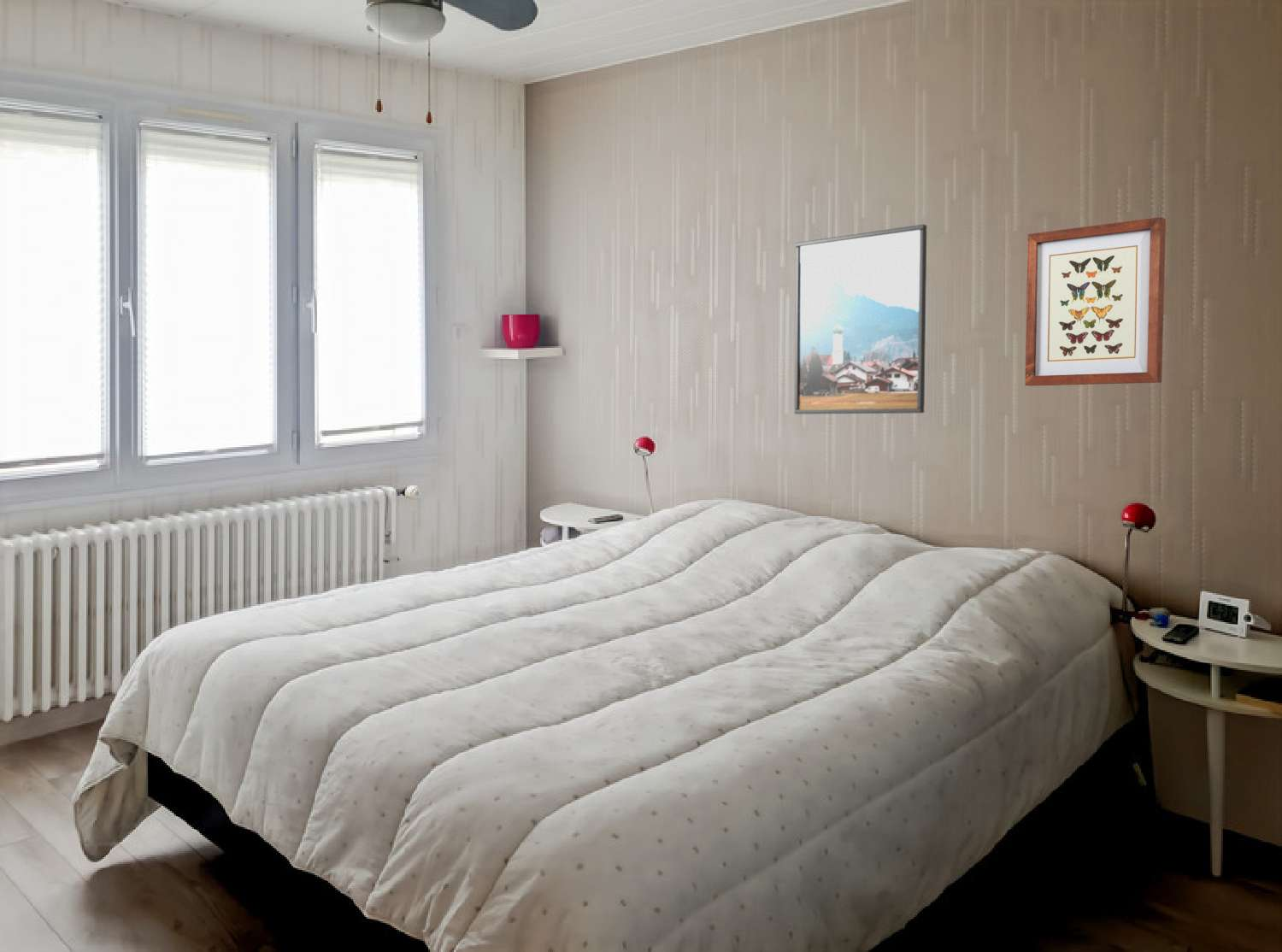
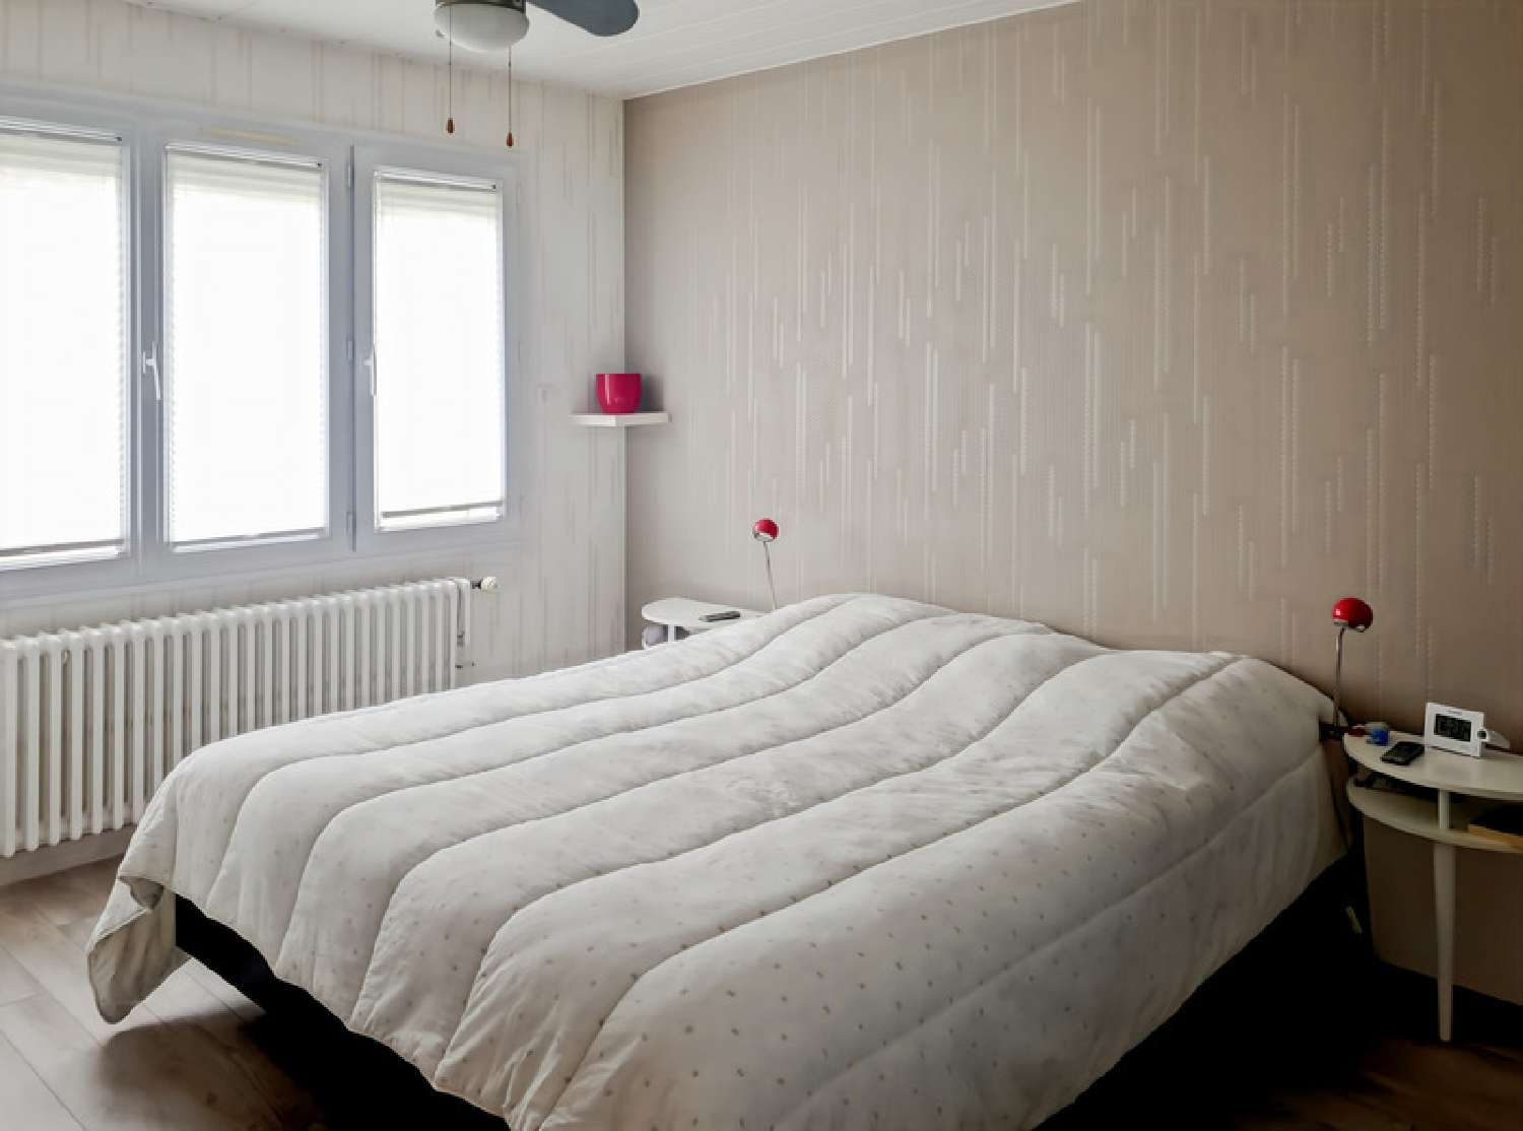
- wall art (1092, 305)
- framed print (857, 324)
